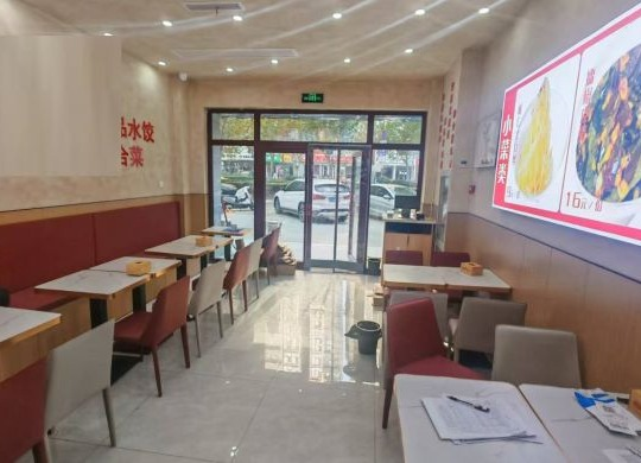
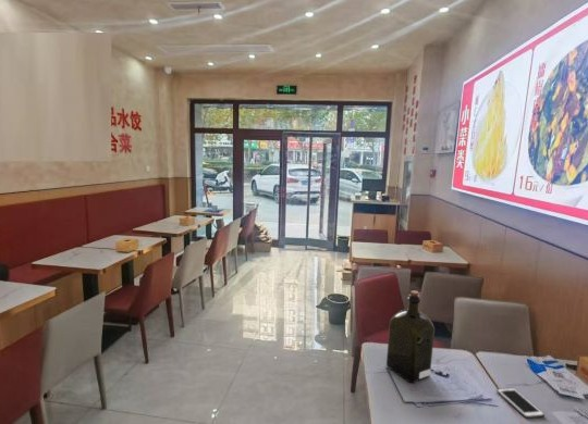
+ cell phone (519, 402)
+ liquor (411, 332)
